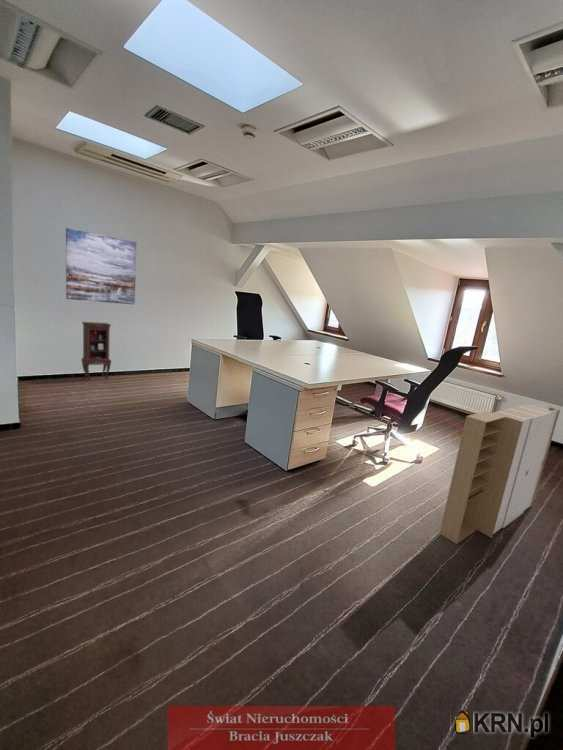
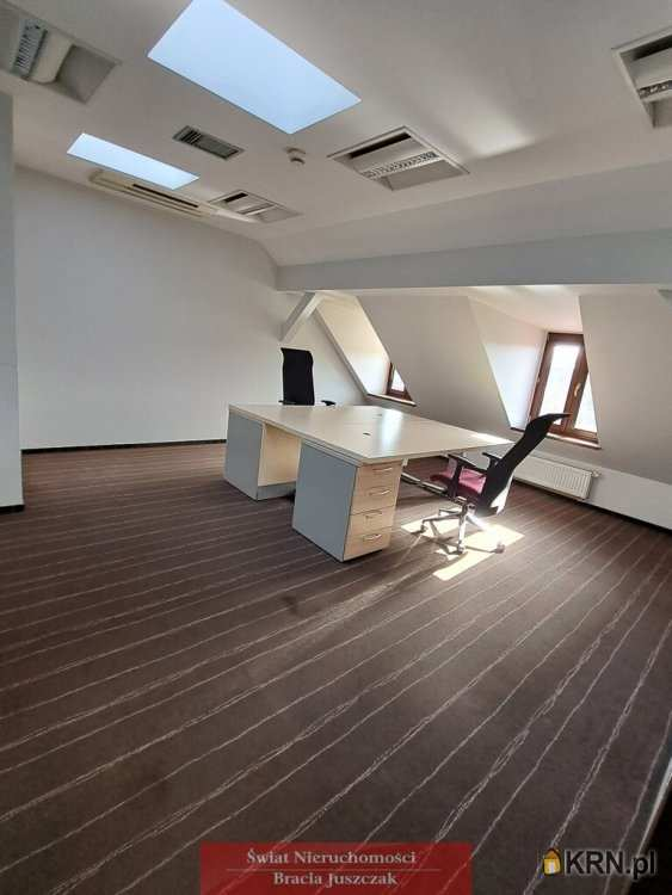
- cabinet (96, 351)
- wall art (102, 269)
- storage cabinet (503, 467)
